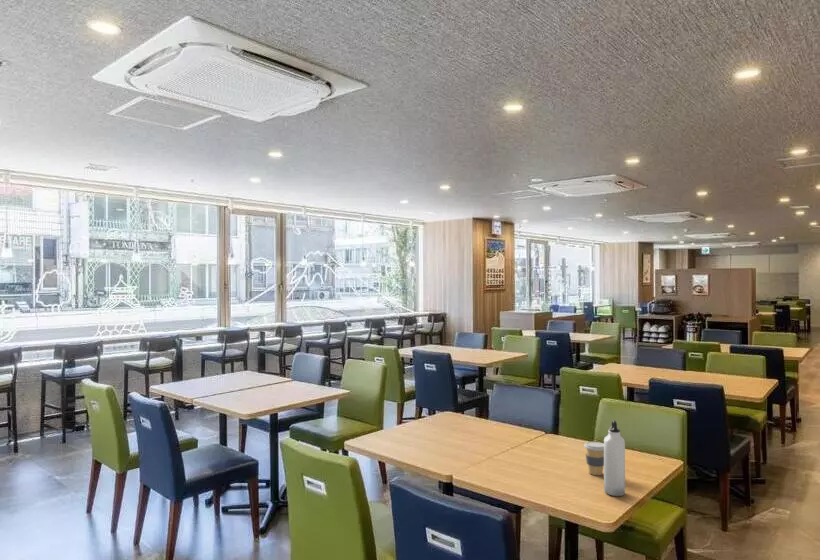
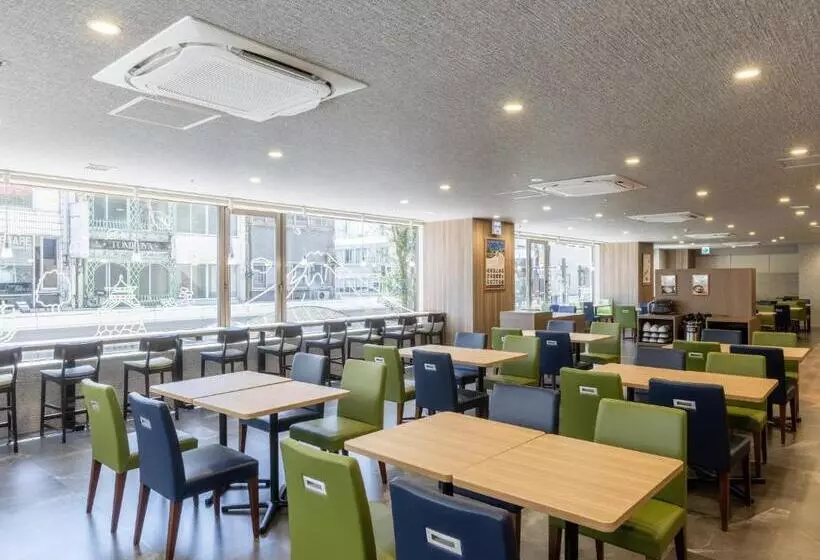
- water bottle (614, 456)
- coffee cup (595, 458)
